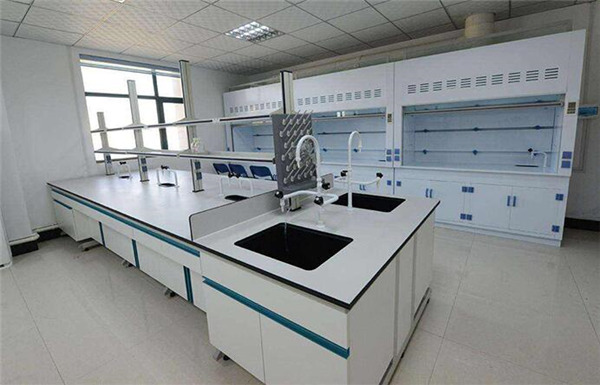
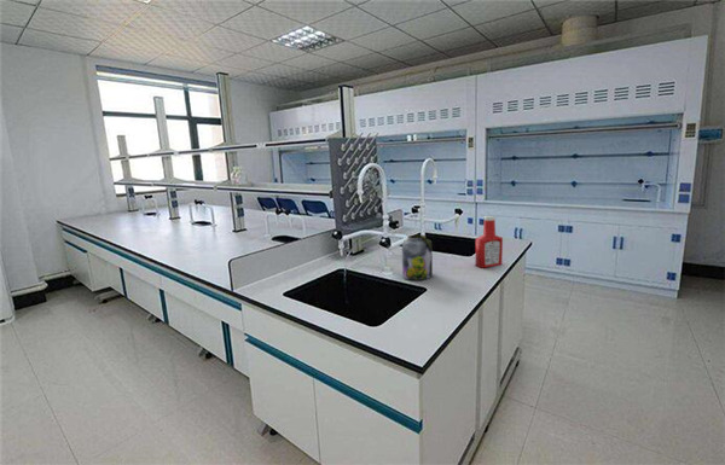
+ jar (417, 256)
+ soap bottle (488, 240)
